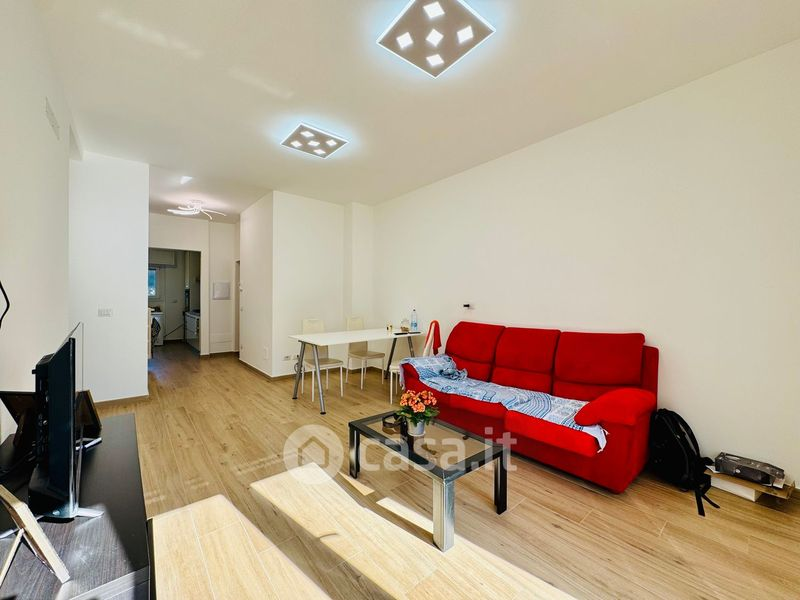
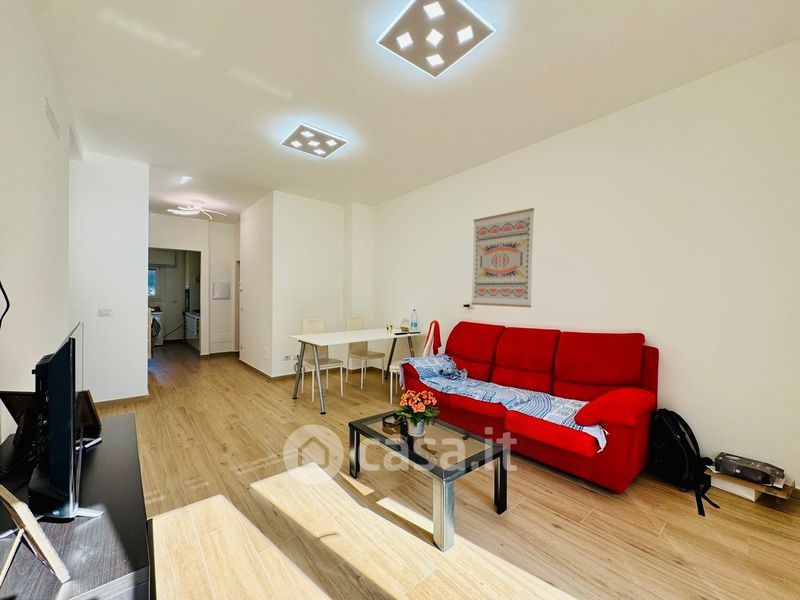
+ wall art (500, 260)
